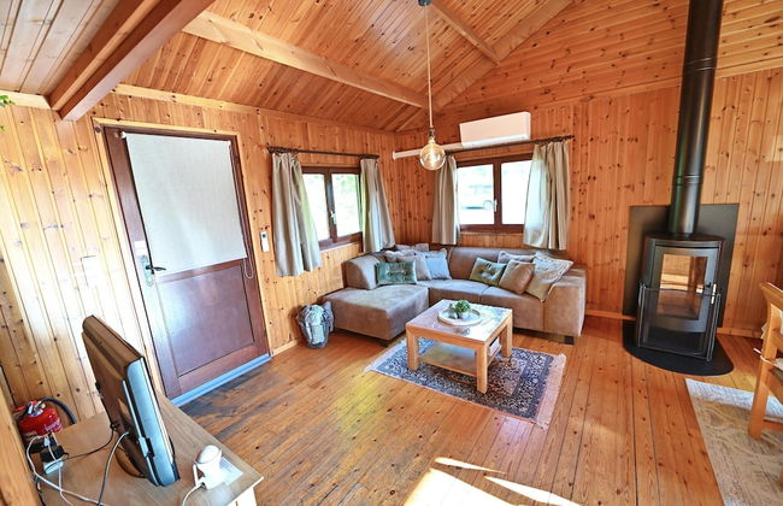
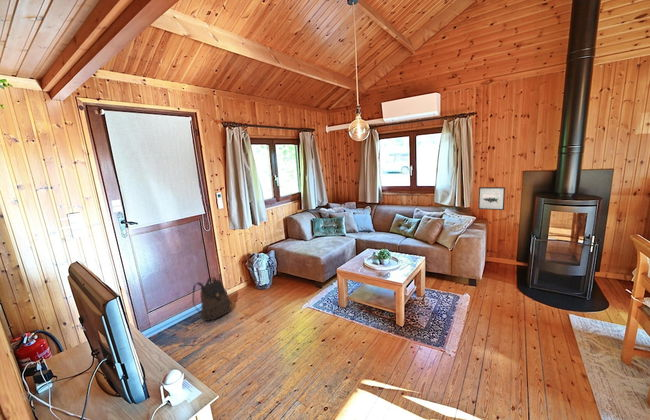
+ wall art (491, 198)
+ backpack (210, 296)
